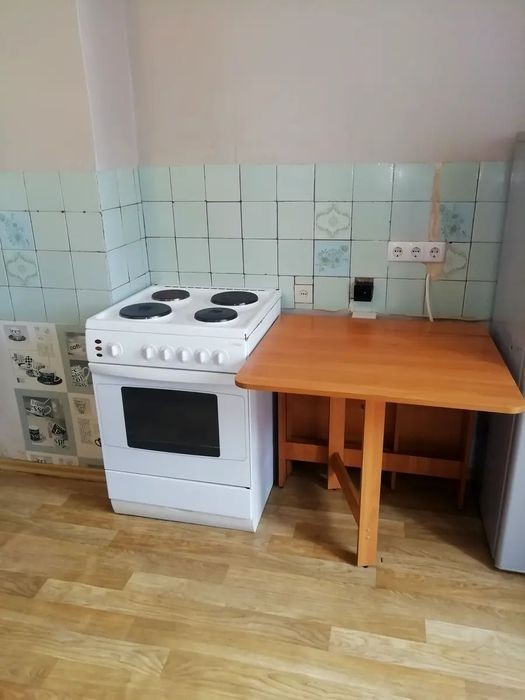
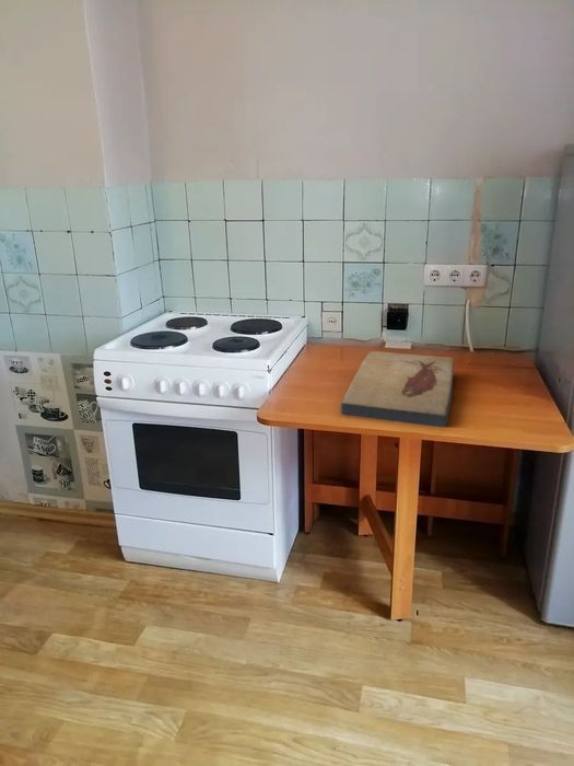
+ fish fossil (401, 384)
